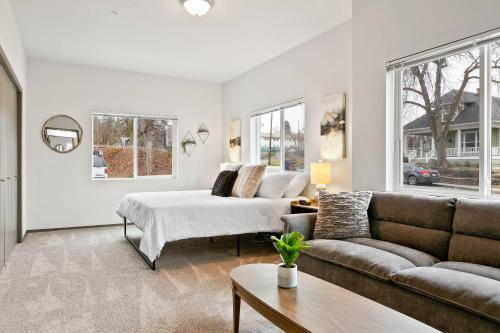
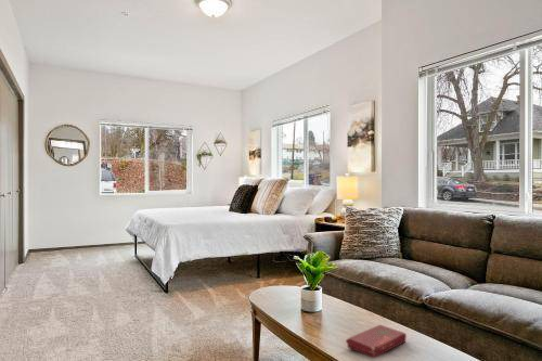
+ book (376, 339)
